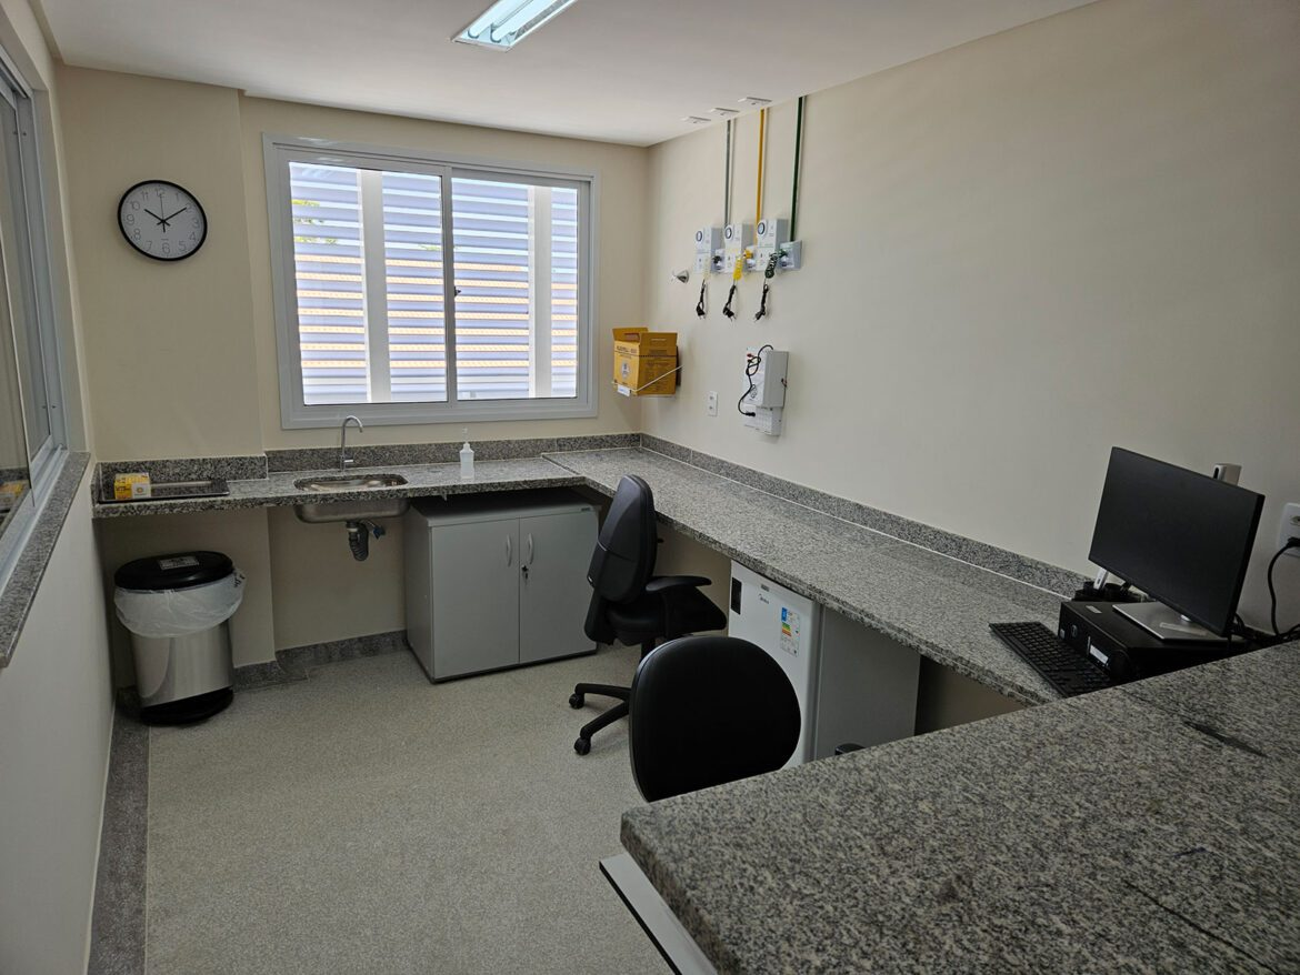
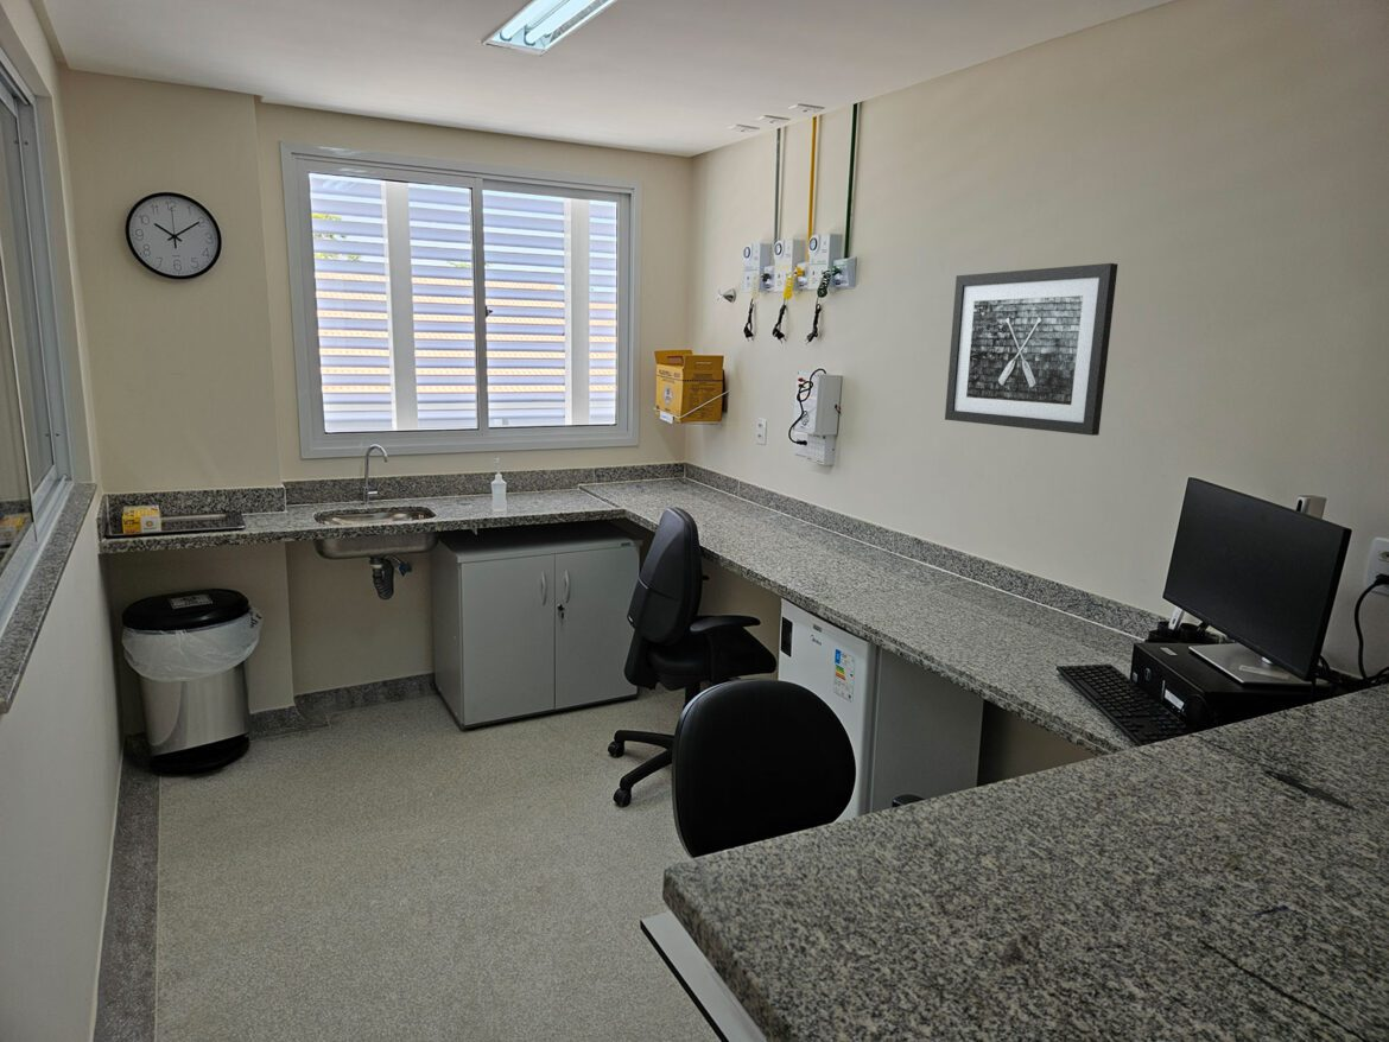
+ wall art (1022, 349)
